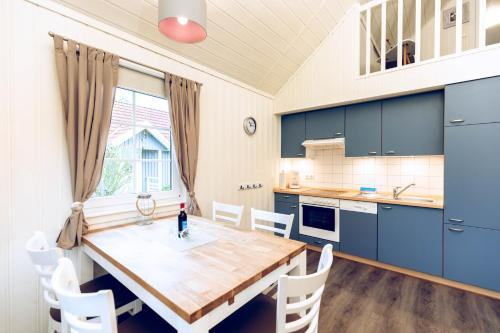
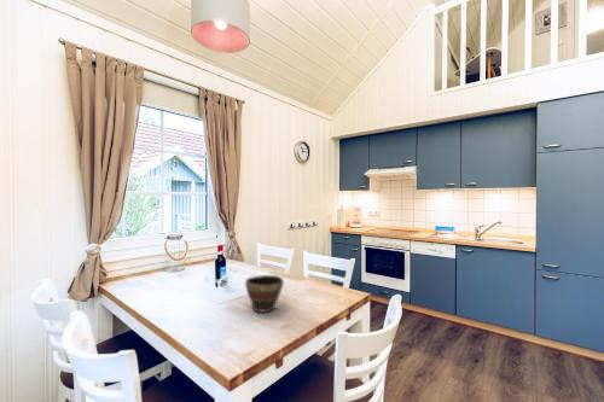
+ bowl (263, 292)
